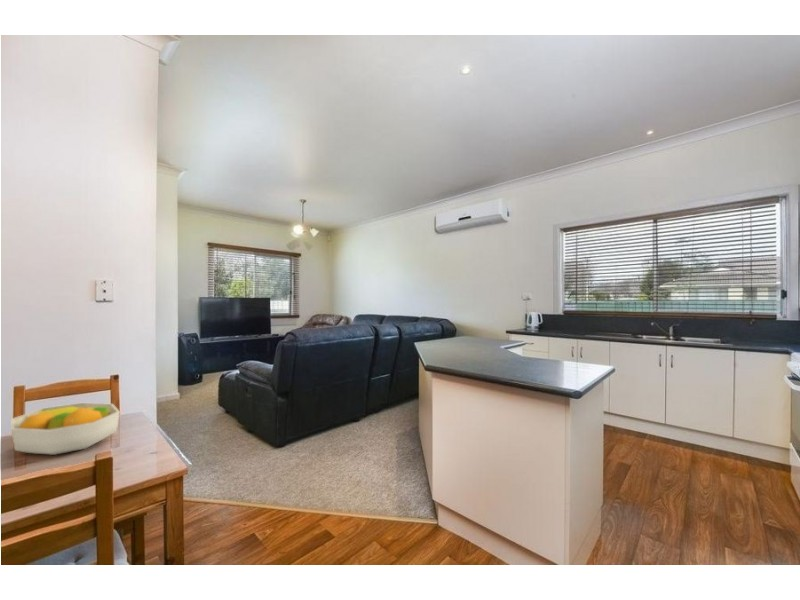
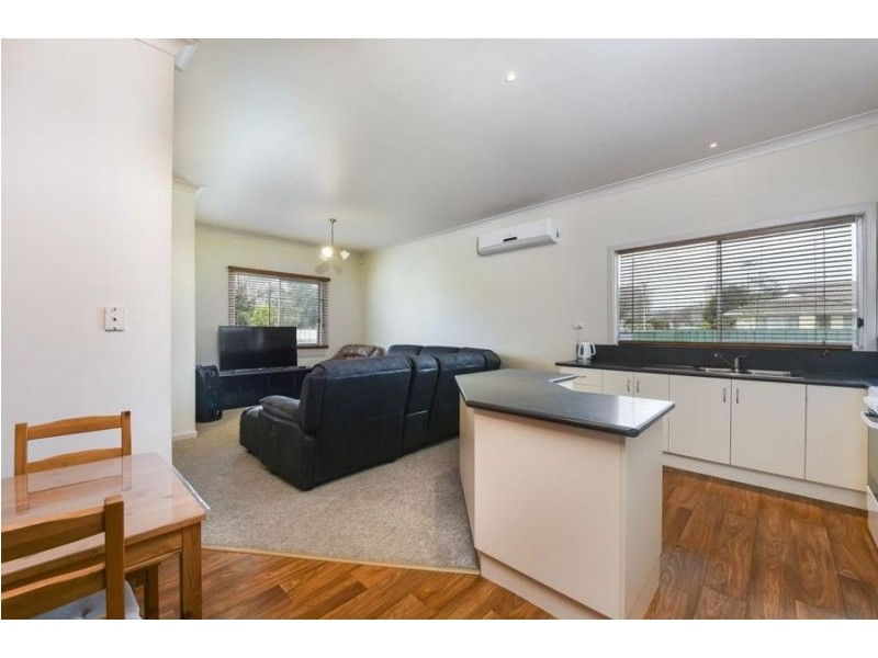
- fruit bowl (67, 422)
